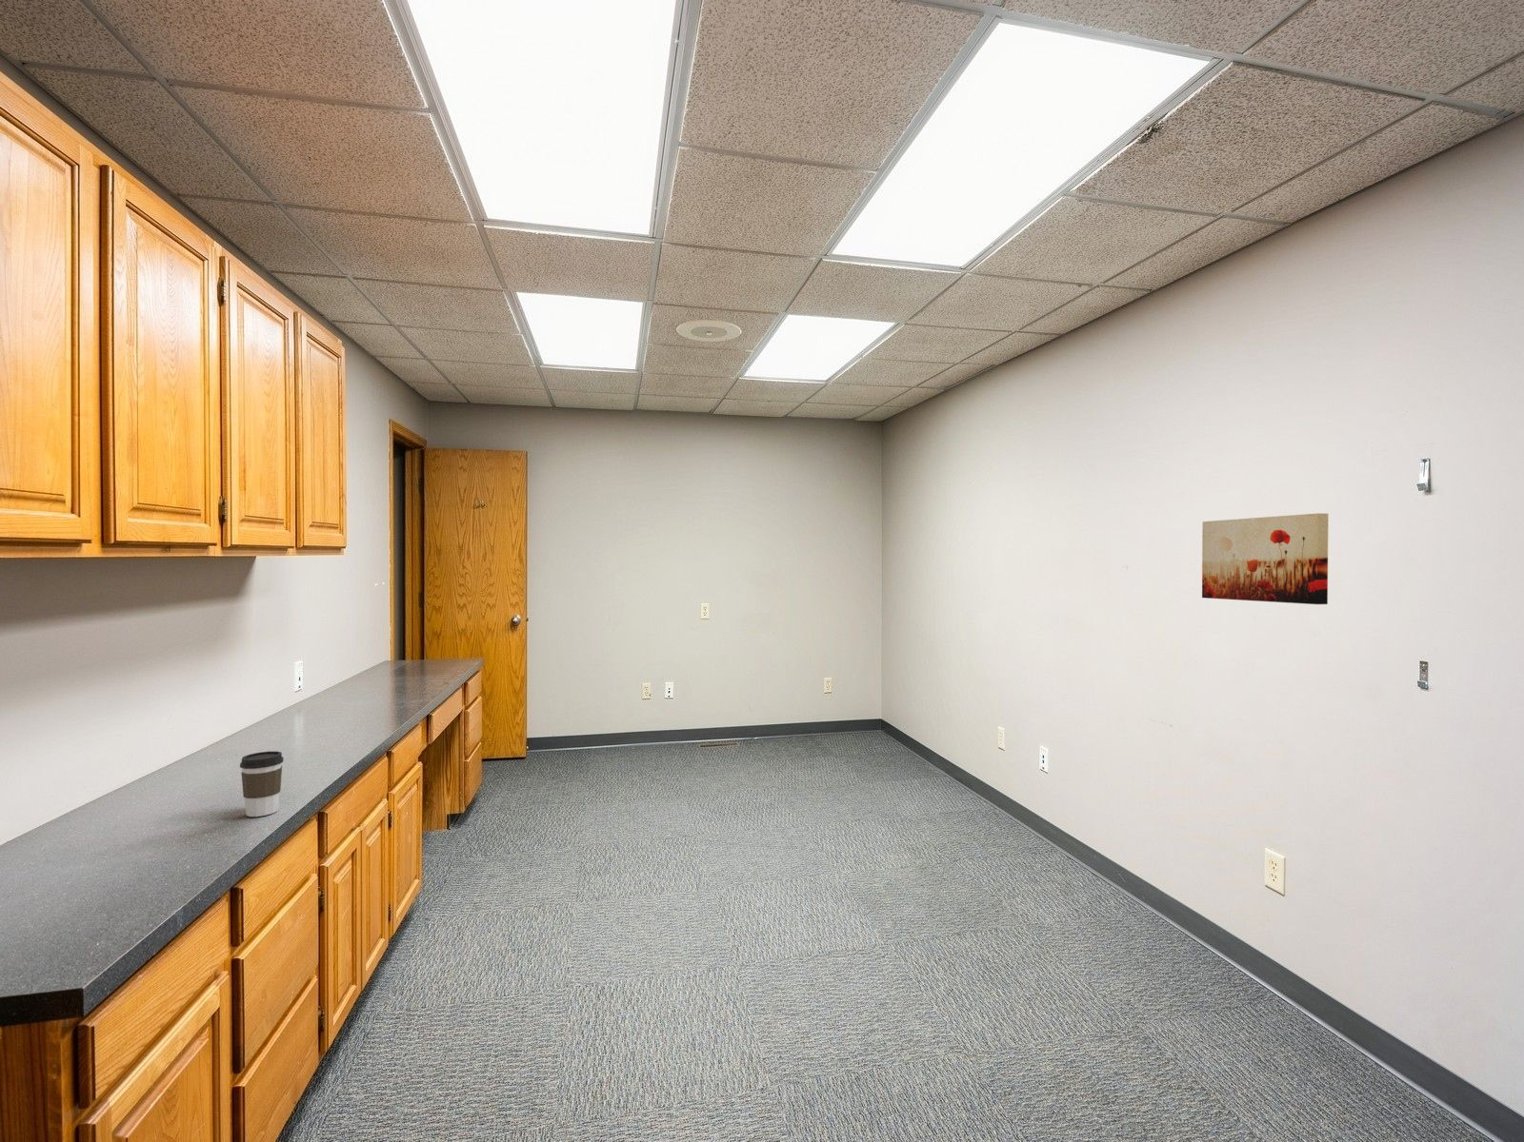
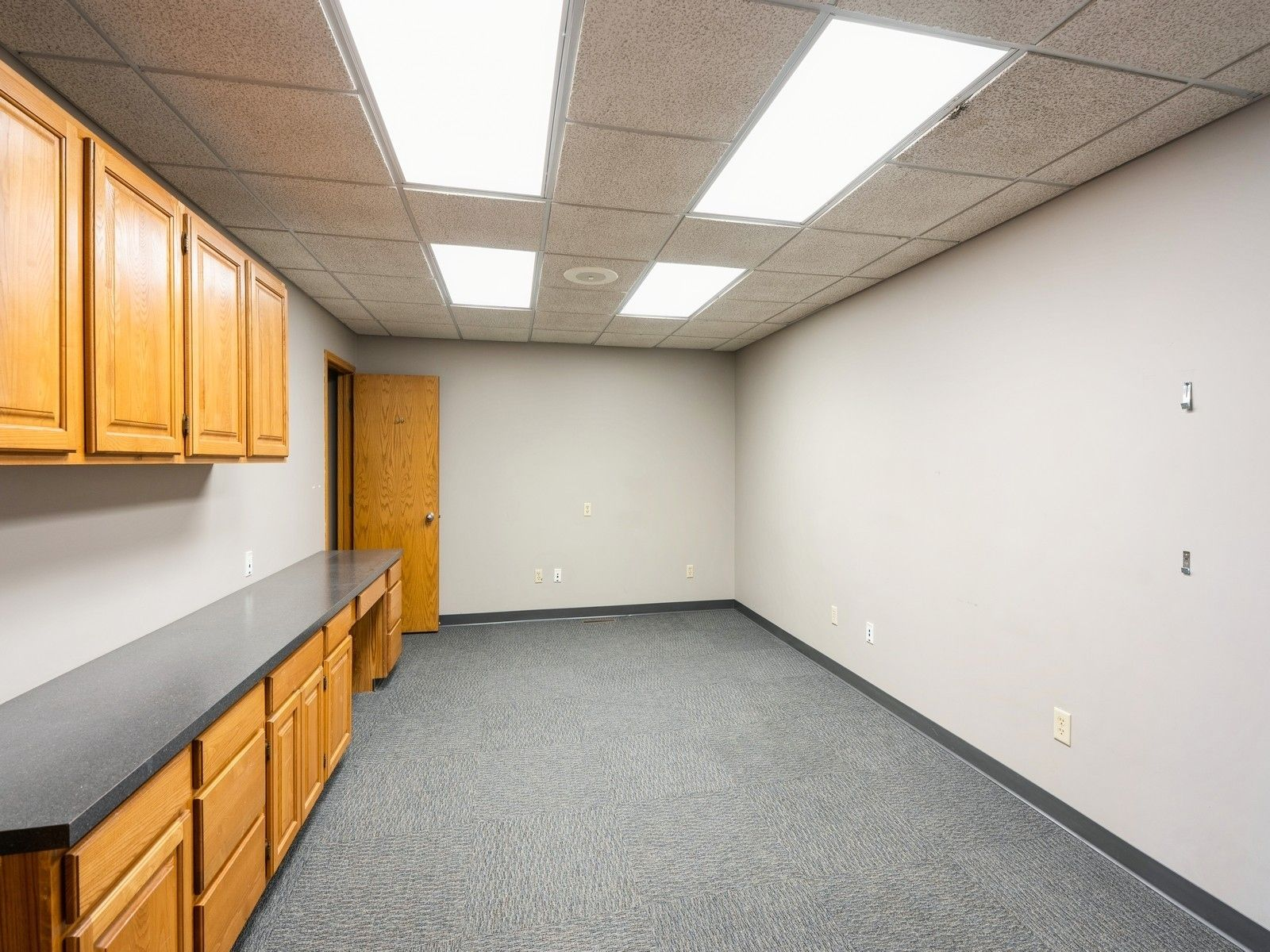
- wall art (1259, 559)
- coffee cup (262, 783)
